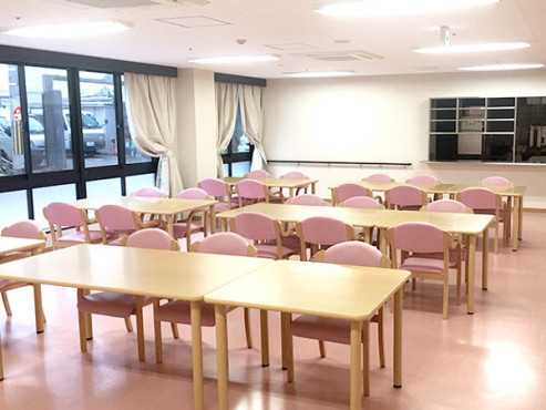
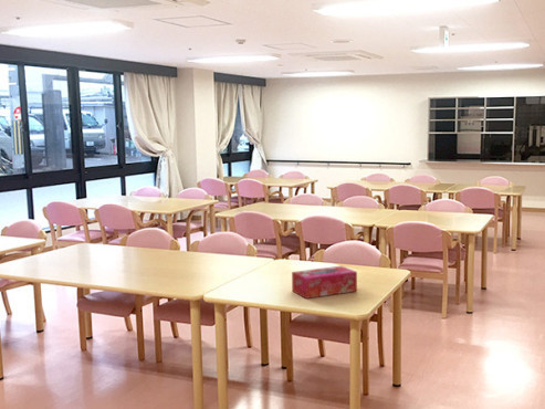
+ tissue box (324, 281)
